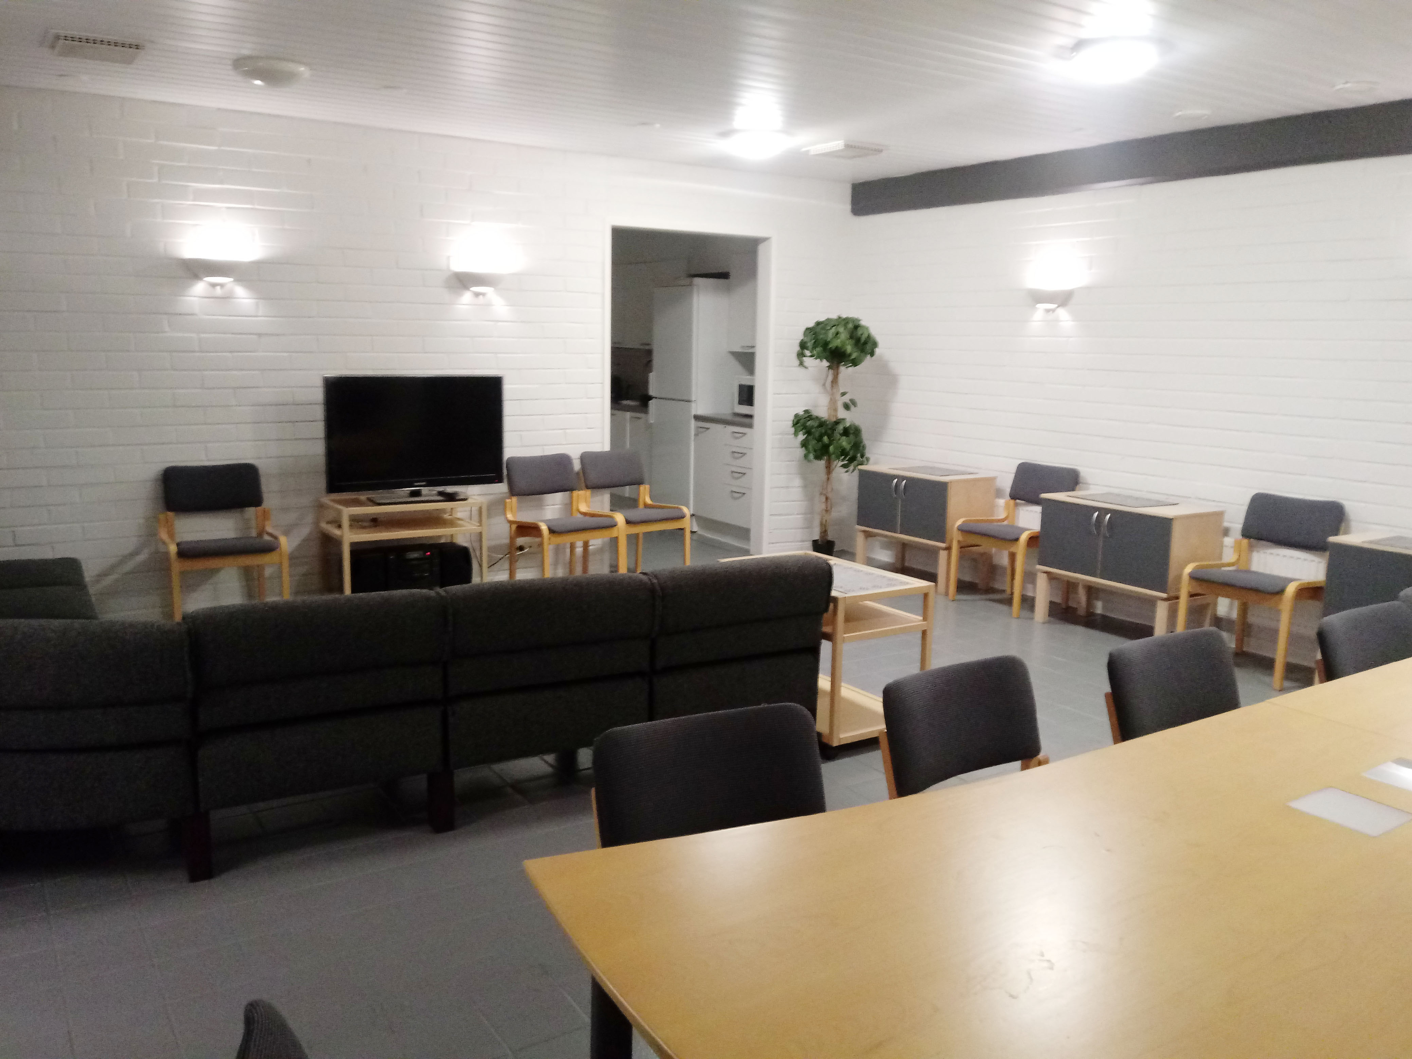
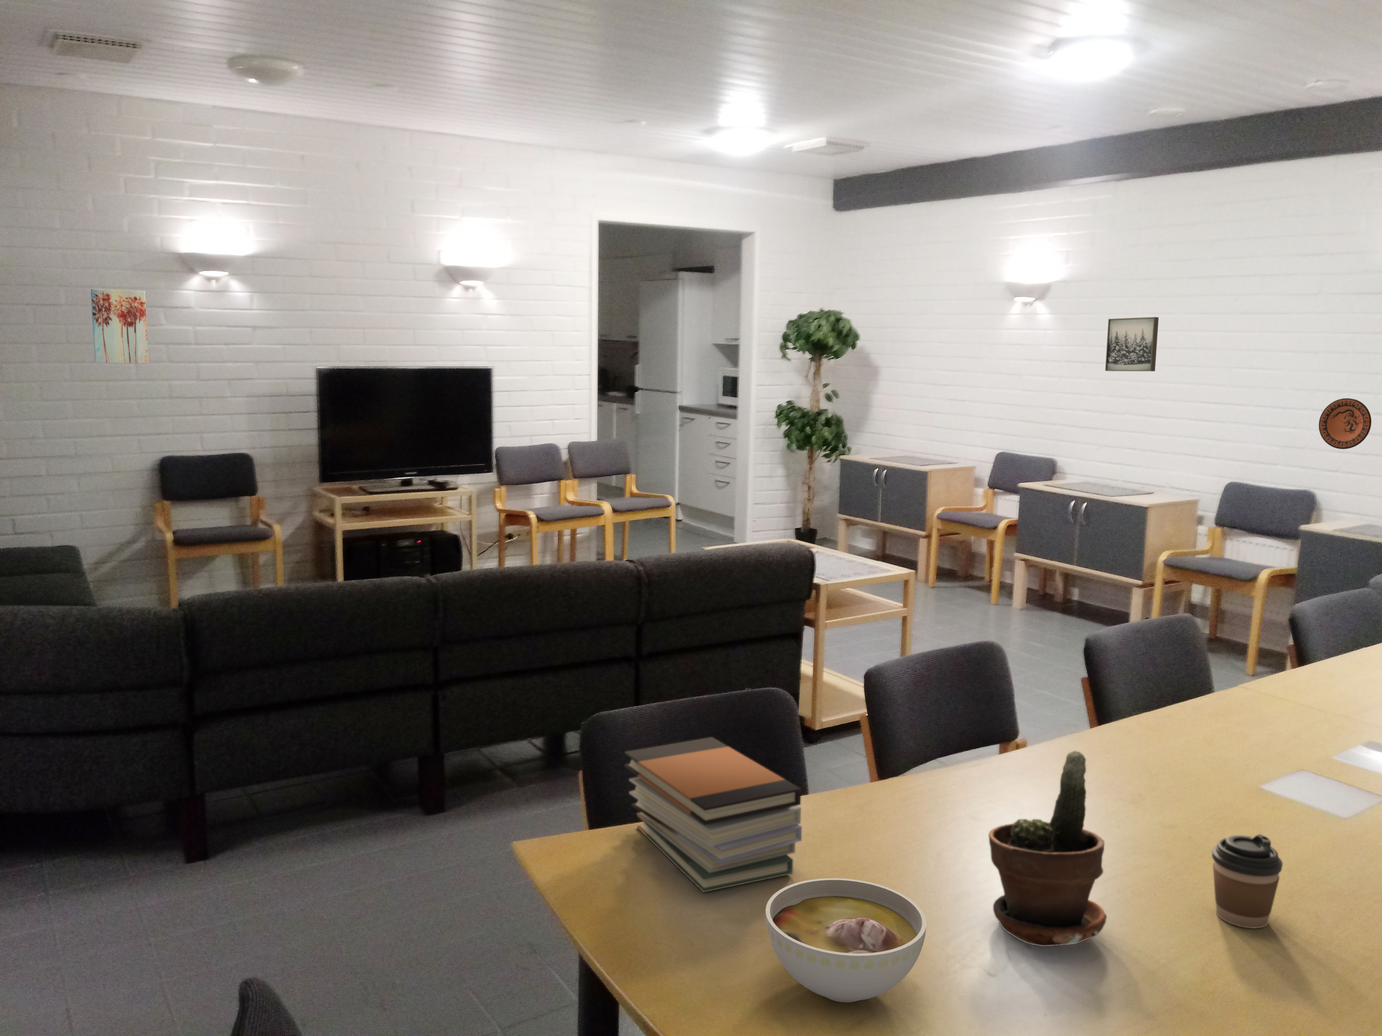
+ potted plant (1048, 846)
+ wall art (1132, 345)
+ wall art (120, 326)
+ decorative plate (1345, 423)
+ book stack (711, 811)
+ bowl (843, 951)
+ coffee cup (1245, 877)
